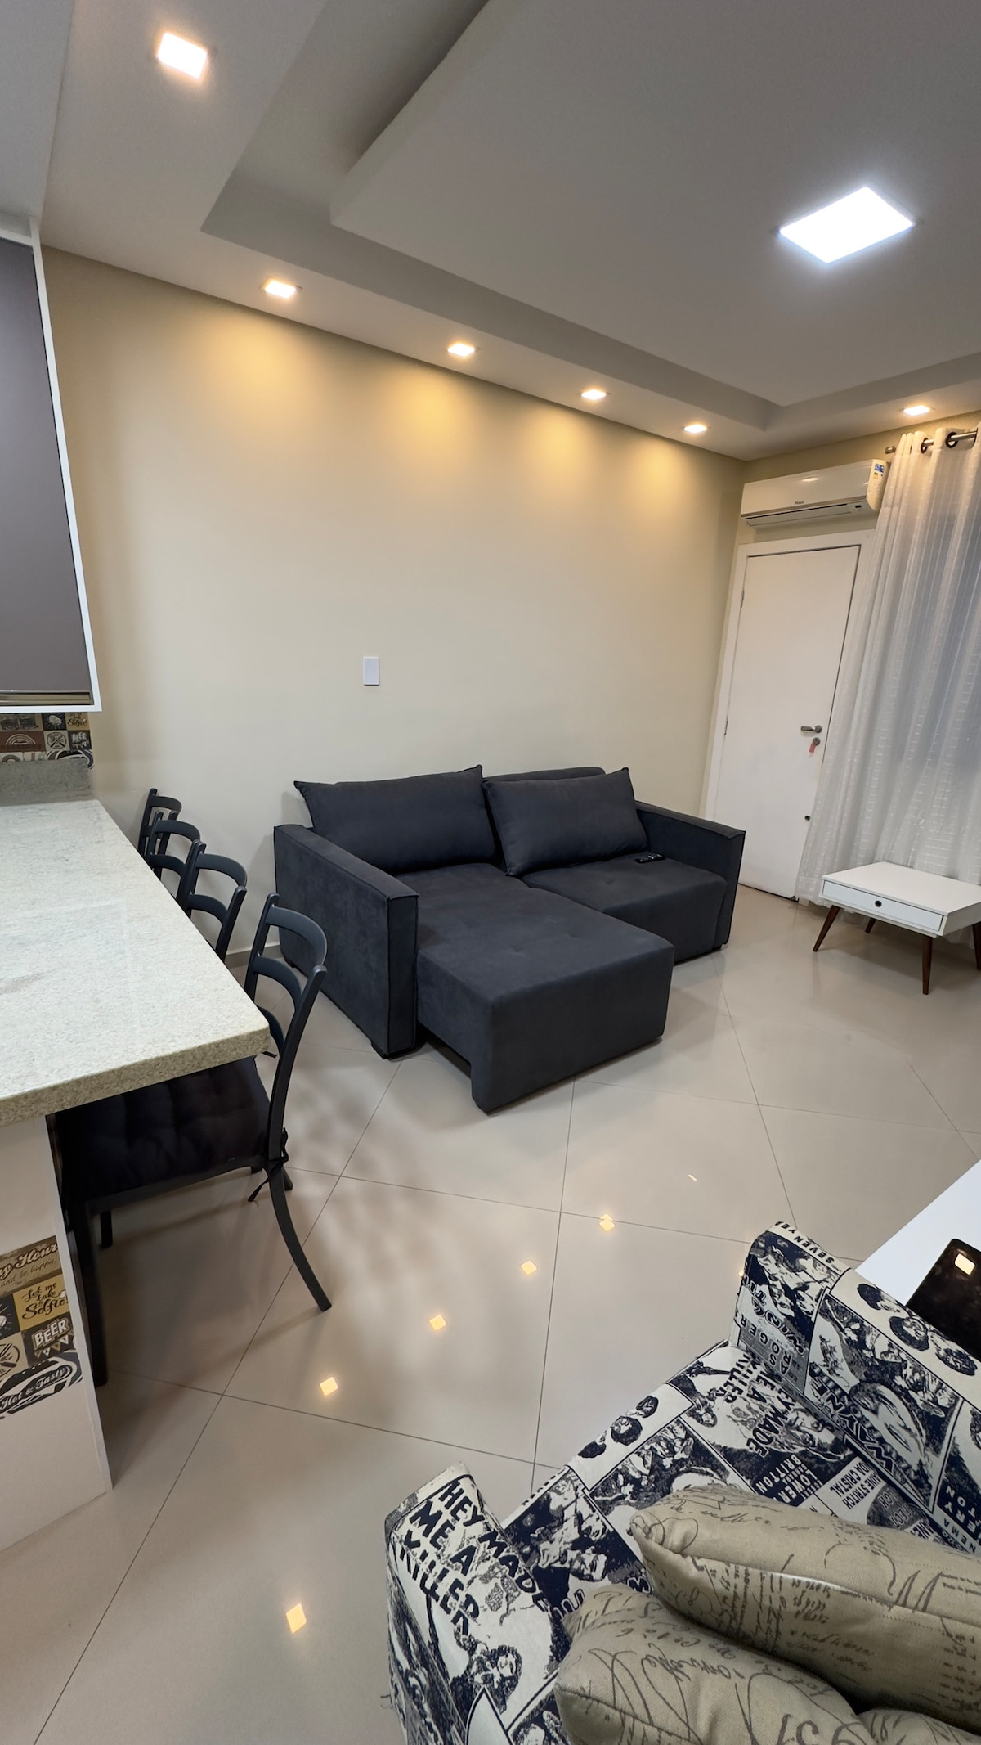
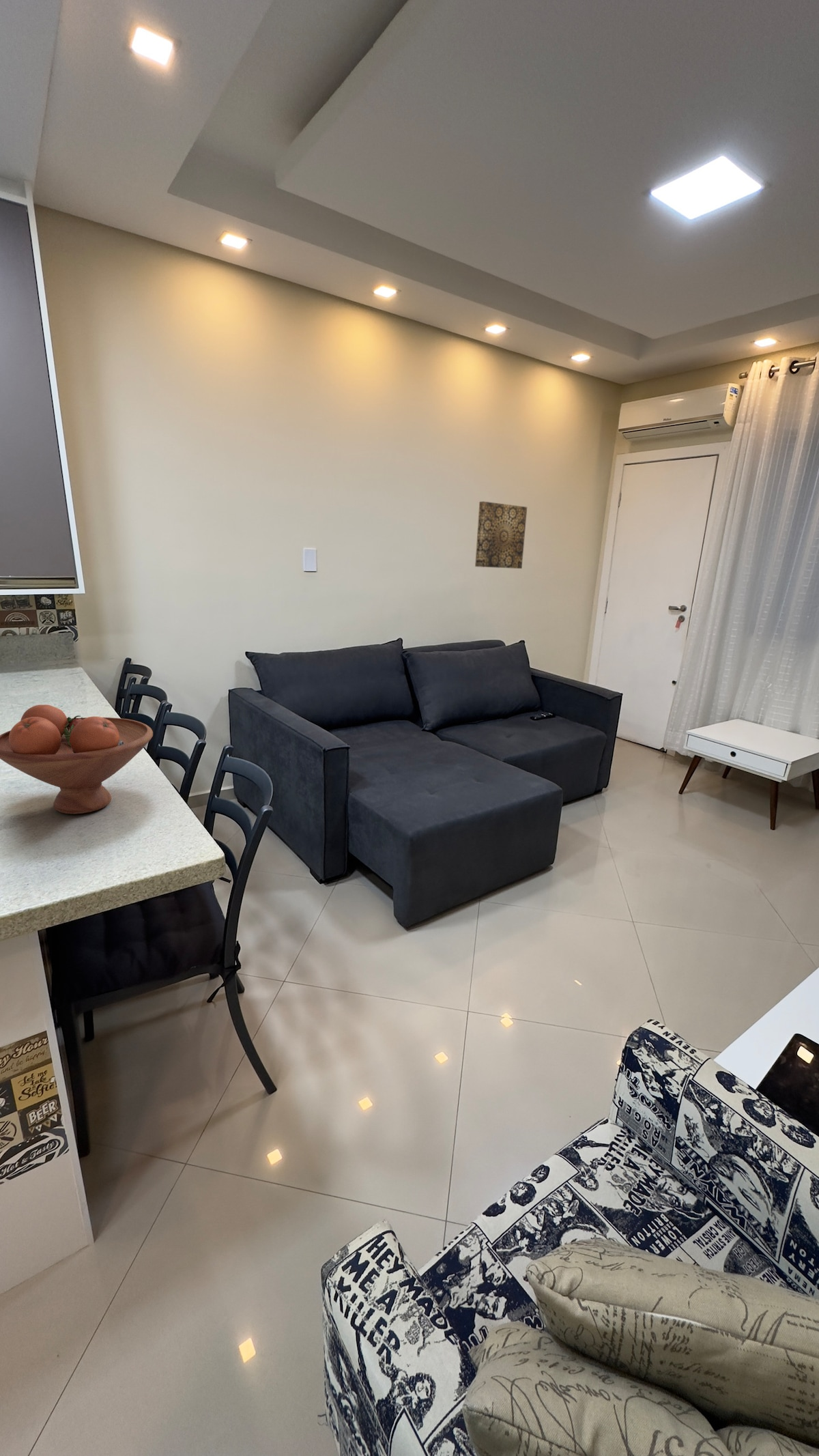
+ wall art (501, 536)
+ fruit bowl (78, 756)
